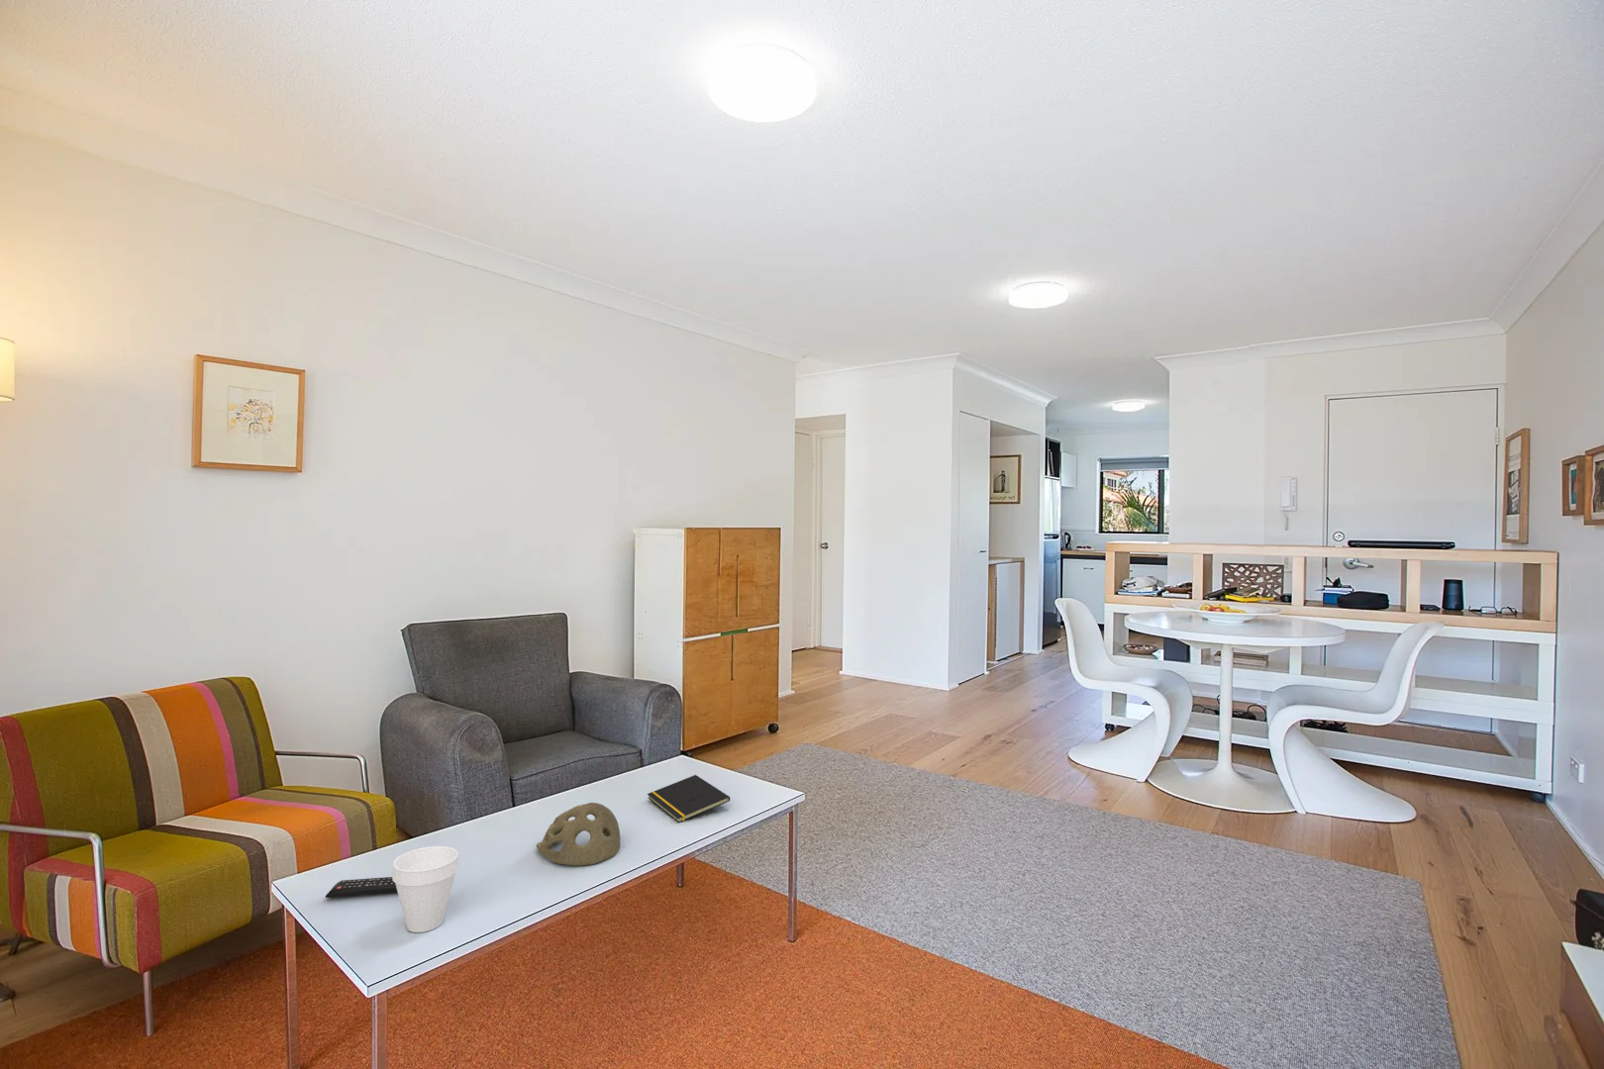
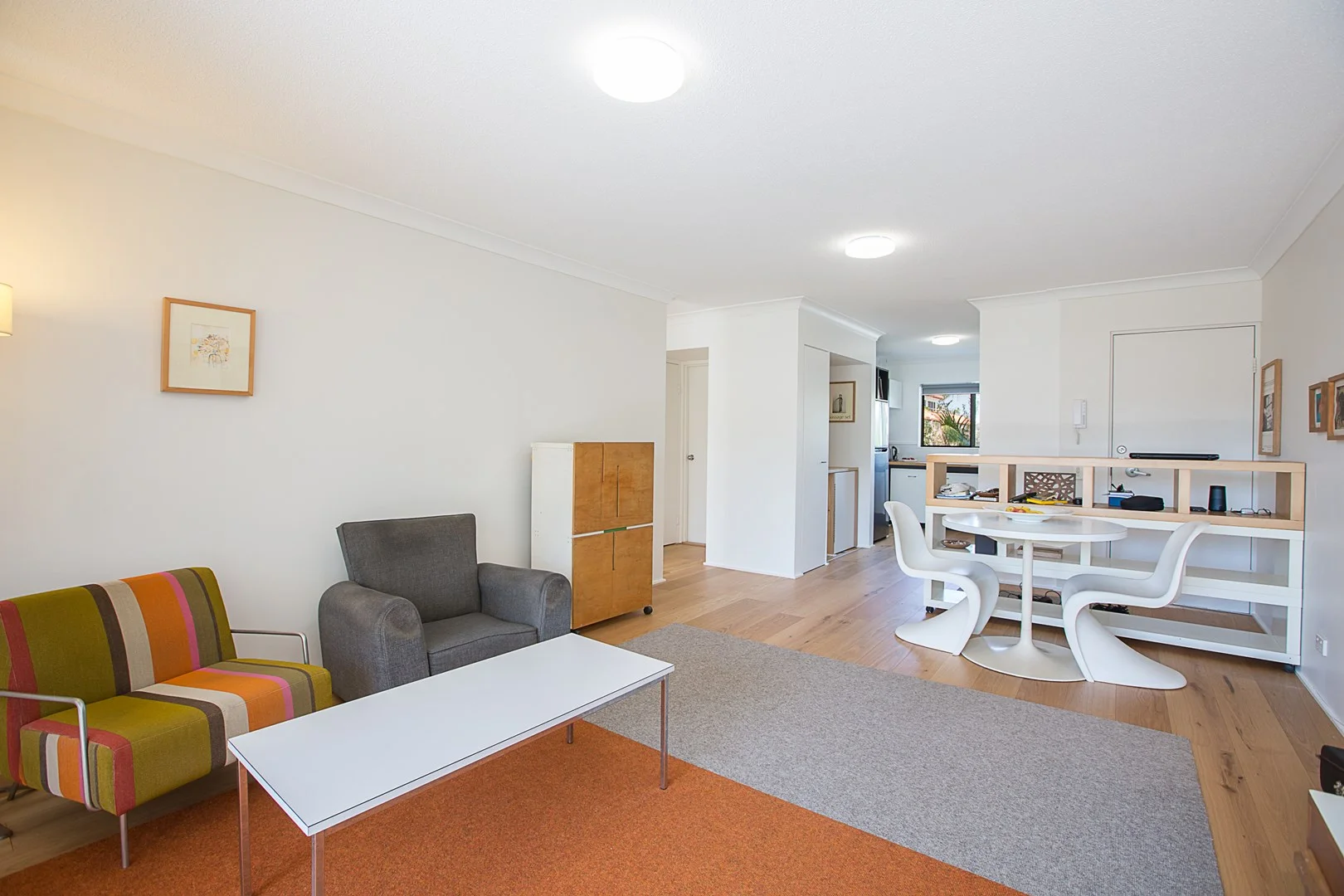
- cup (425, 891)
- notepad (687, 797)
- decorative bowl (574, 824)
- remote control (381, 886)
